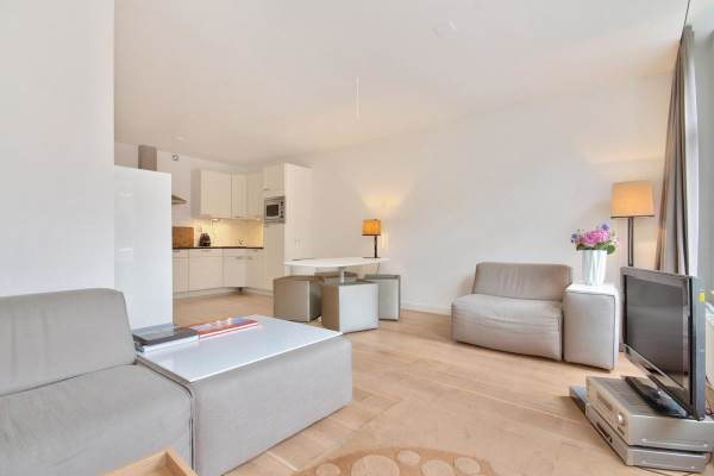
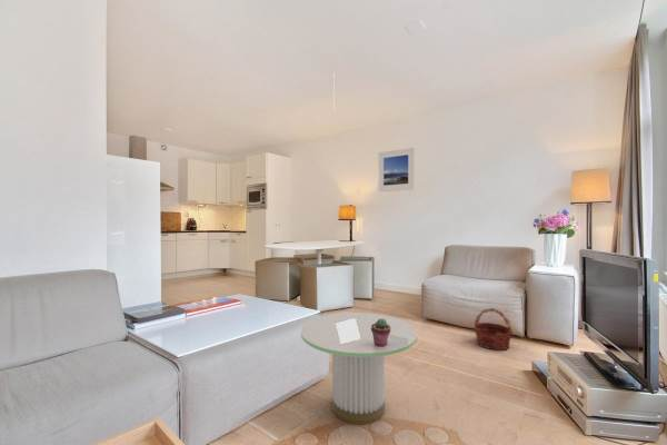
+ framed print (396, 170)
+ potted succulent (380, 330)
+ basket (492, 326)
+ side table (358, 368)
